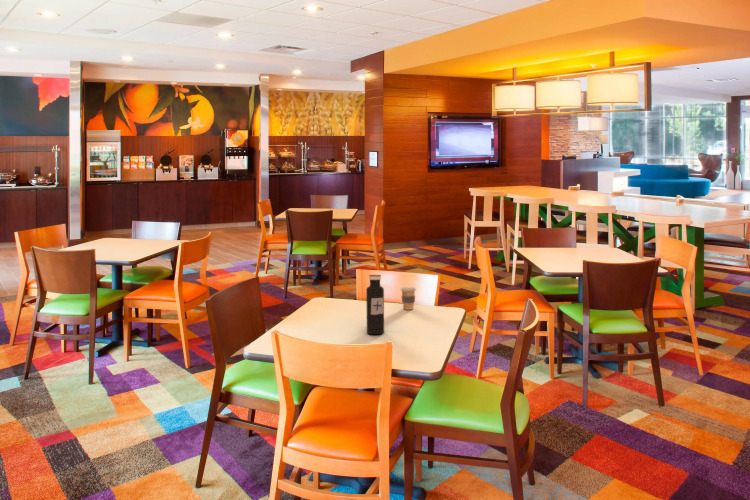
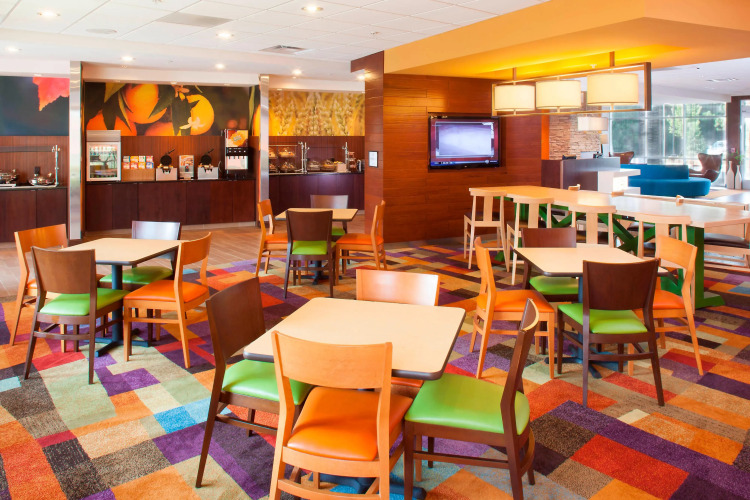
- coffee cup (408, 298)
- water bottle (375, 304)
